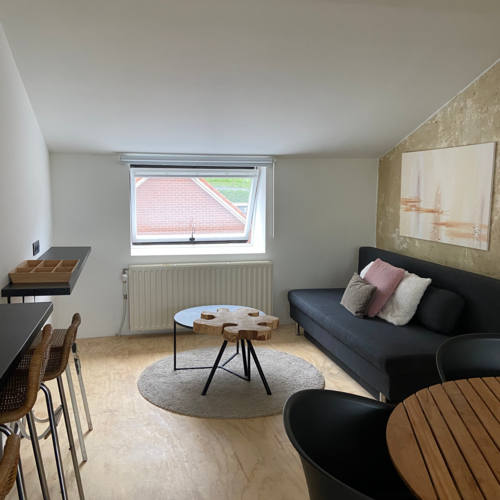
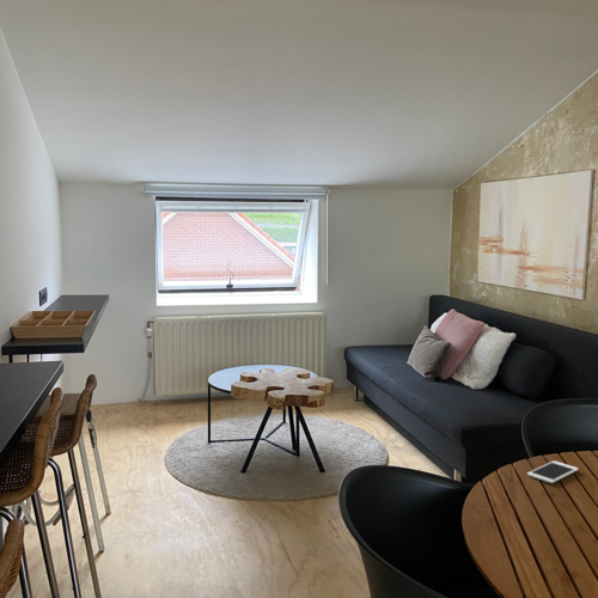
+ cell phone (553, 471)
